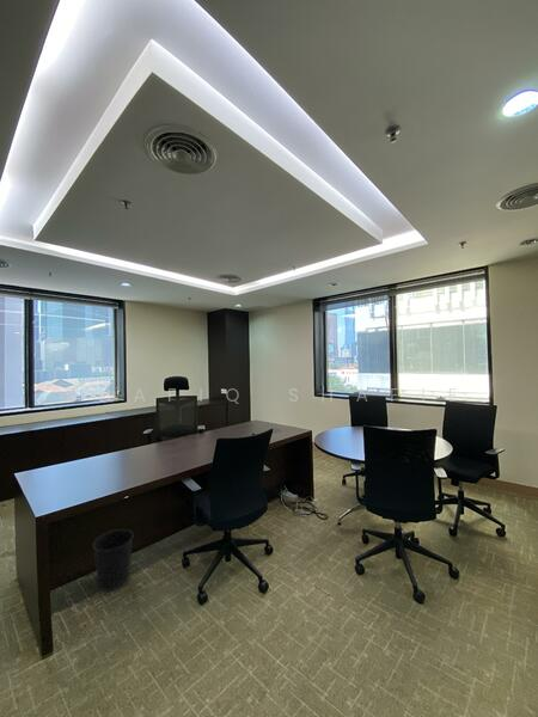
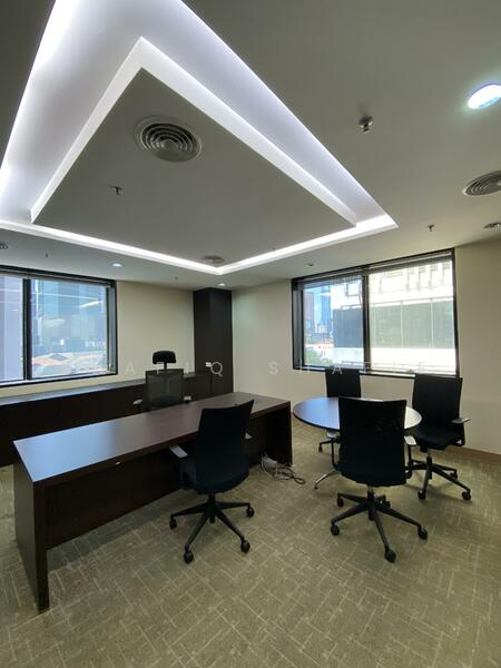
- wastebasket (114, 559)
